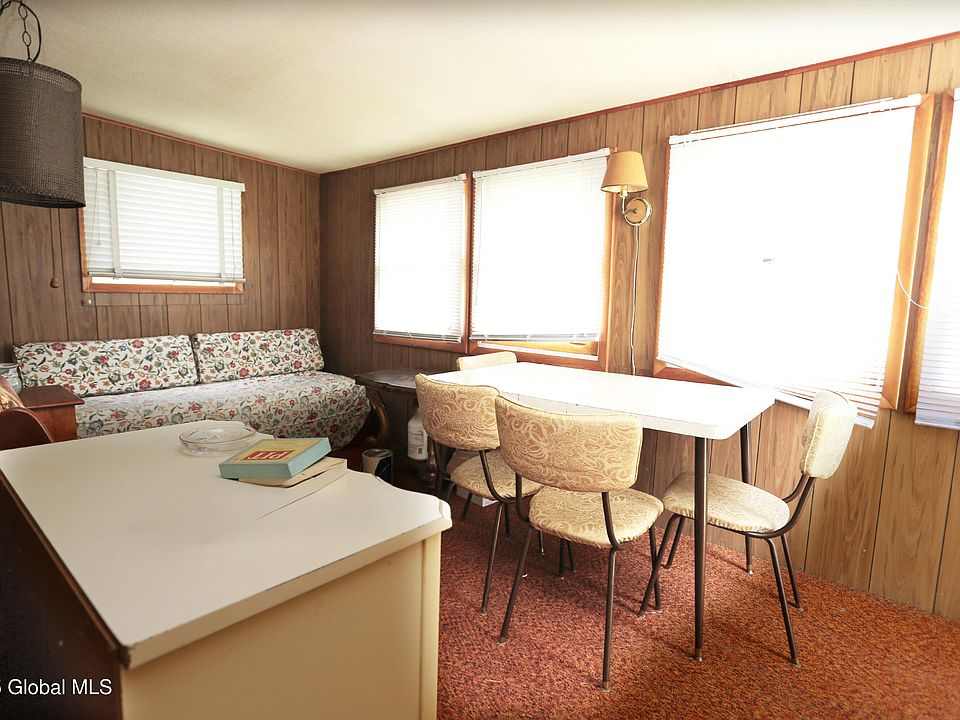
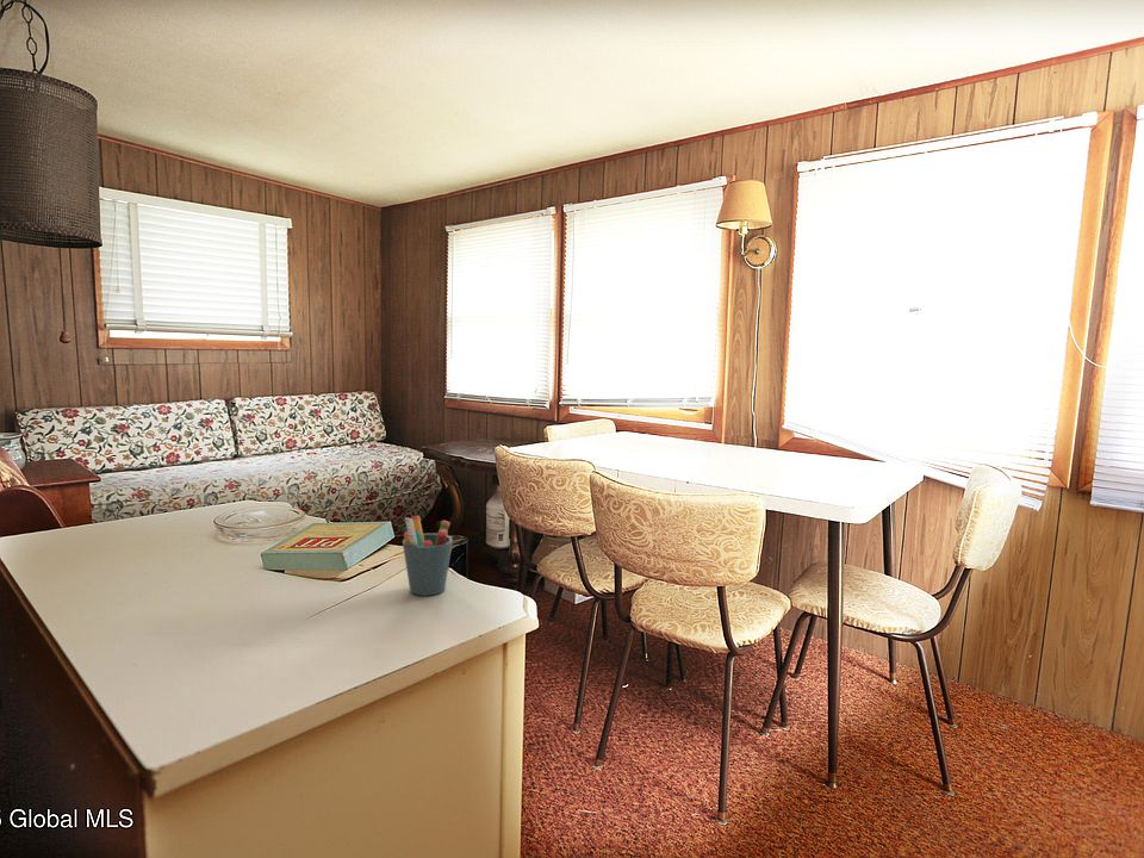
+ pen holder (427, 551)
